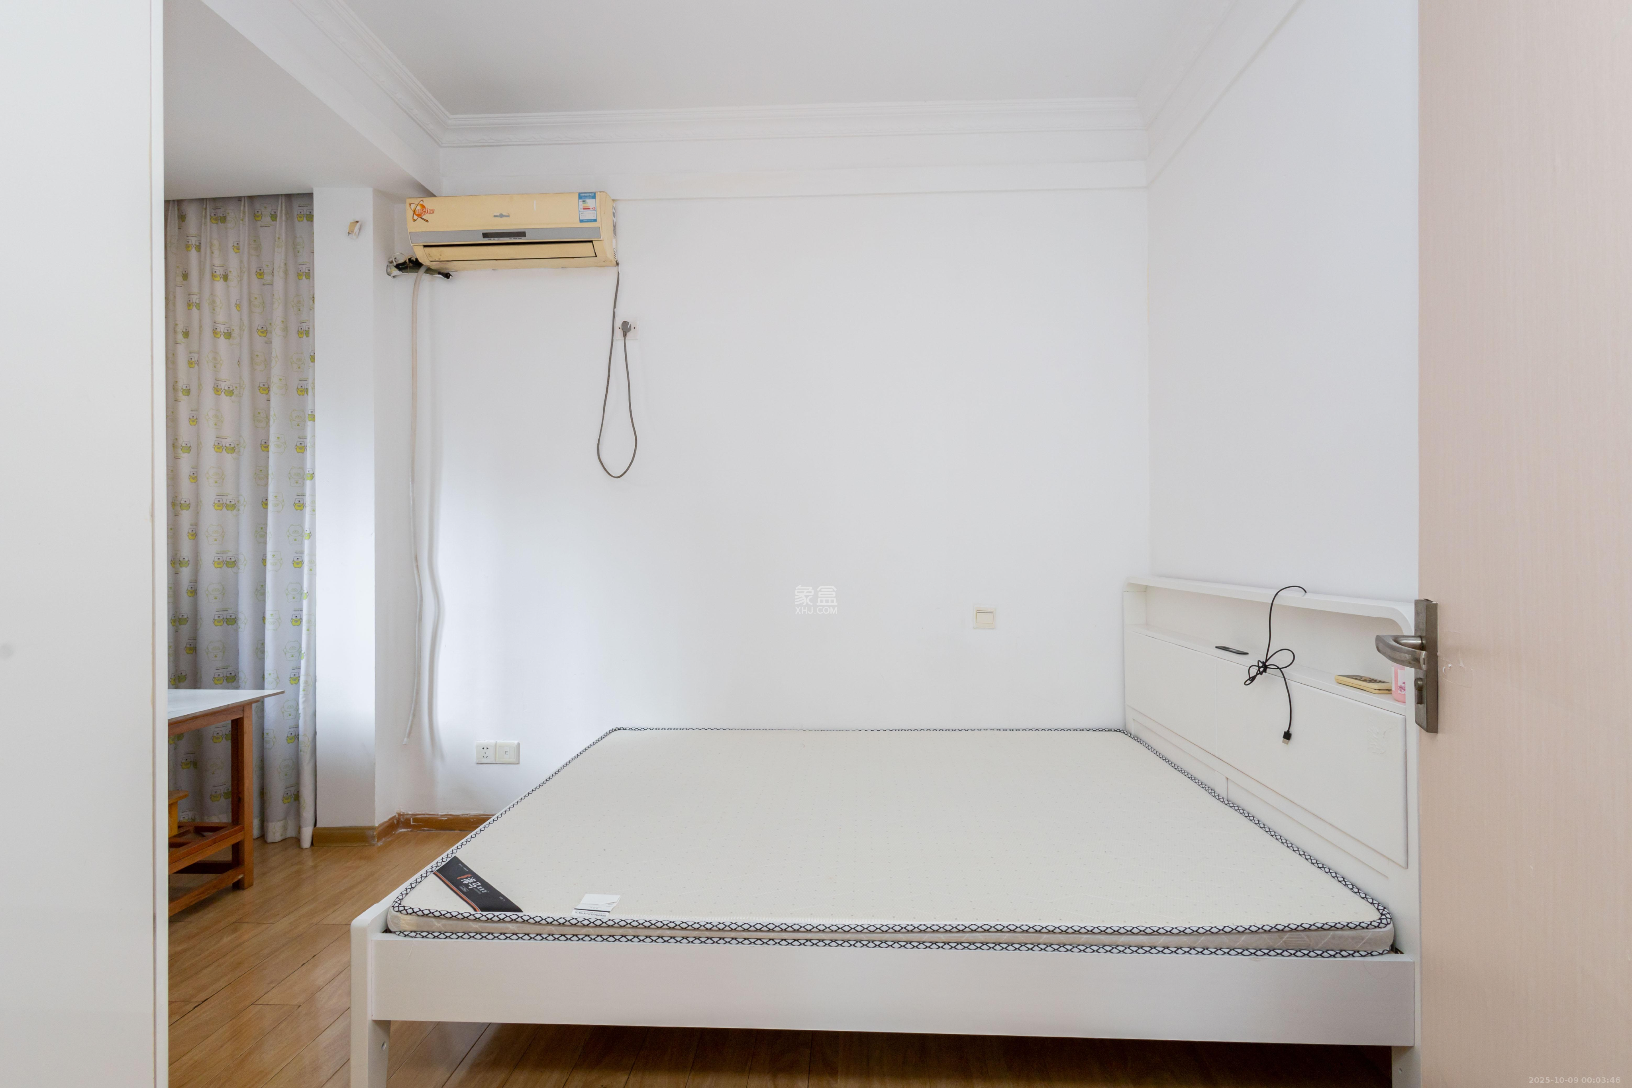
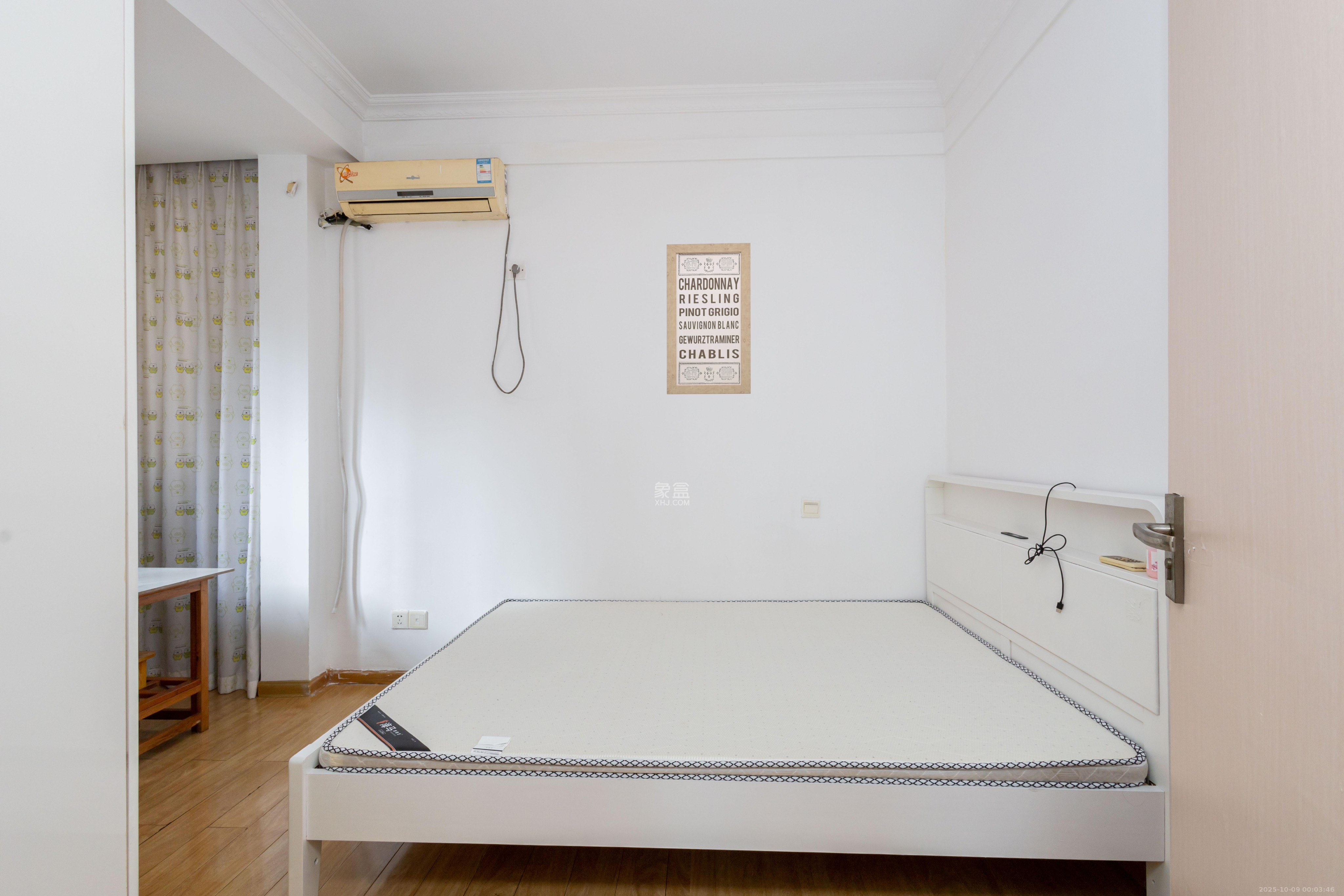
+ wall art (708, 319)
